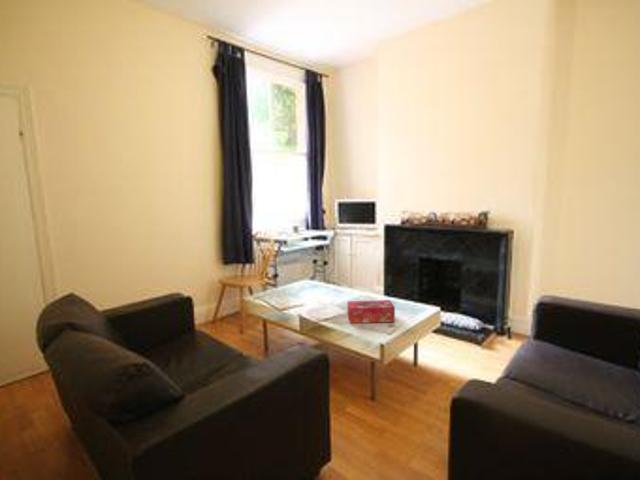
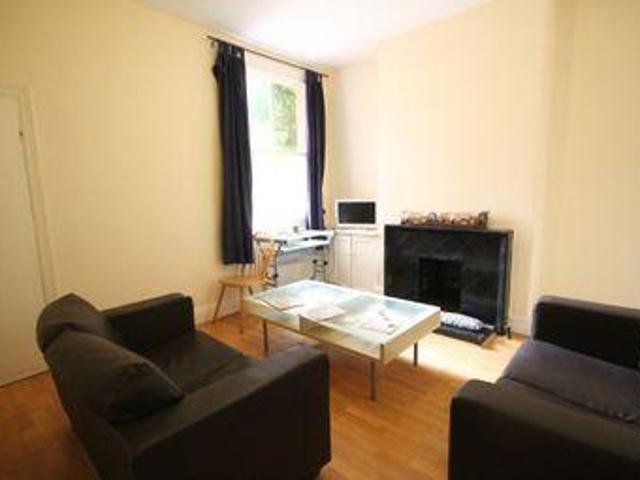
- tissue box (370, 311)
